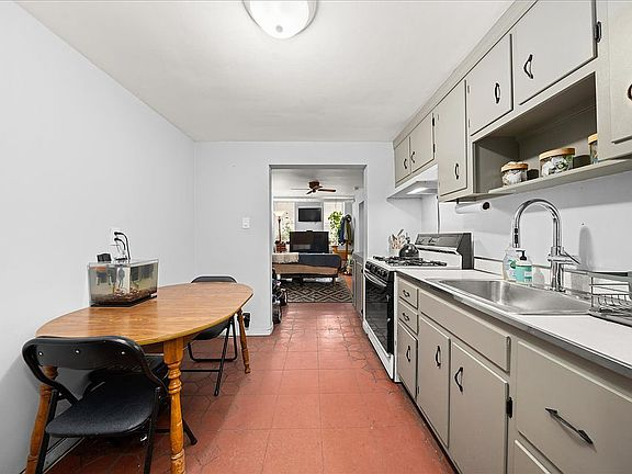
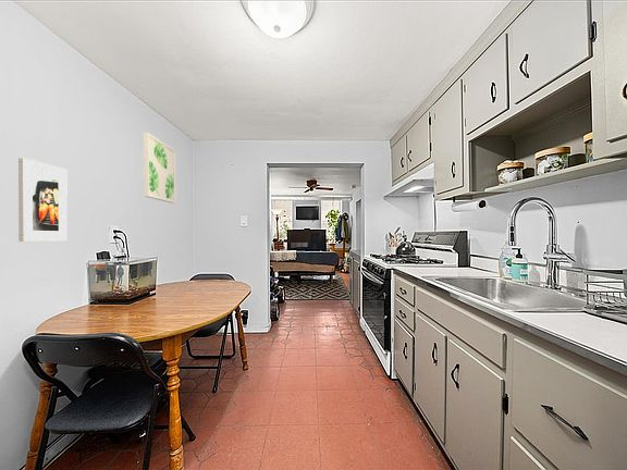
+ wall art (160, 171)
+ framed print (45, 202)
